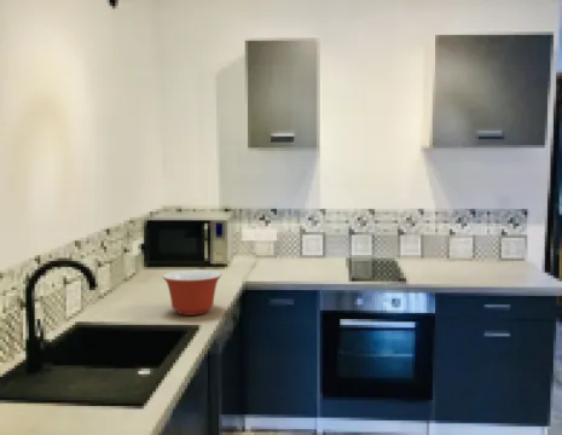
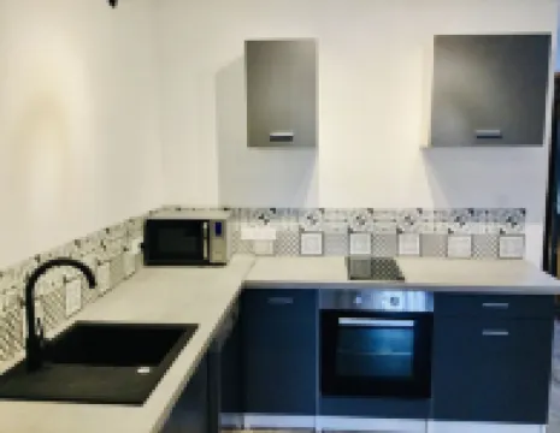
- mixing bowl (192, 292)
